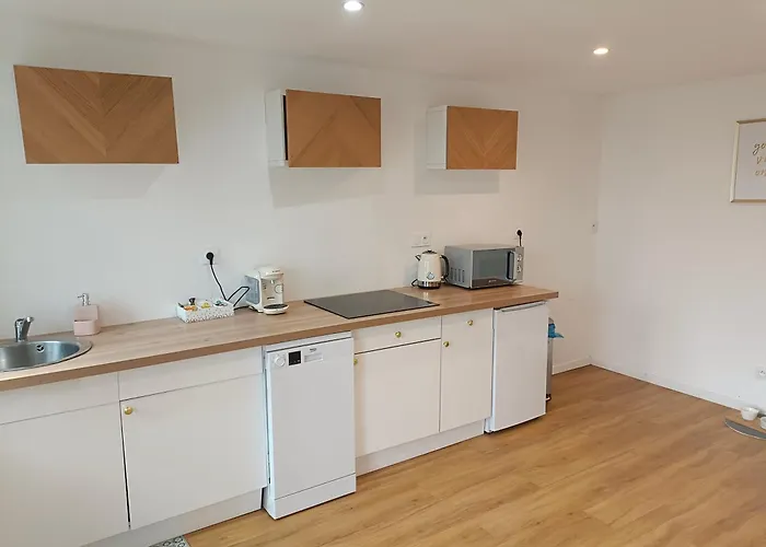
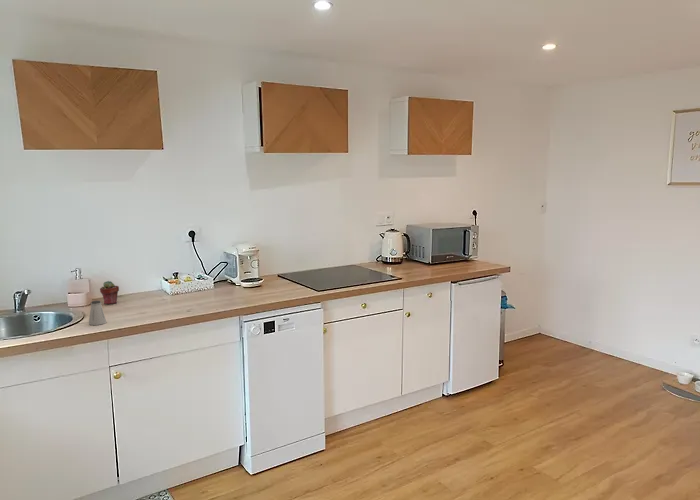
+ potted succulent (109, 291)
+ saltshaker (96, 312)
